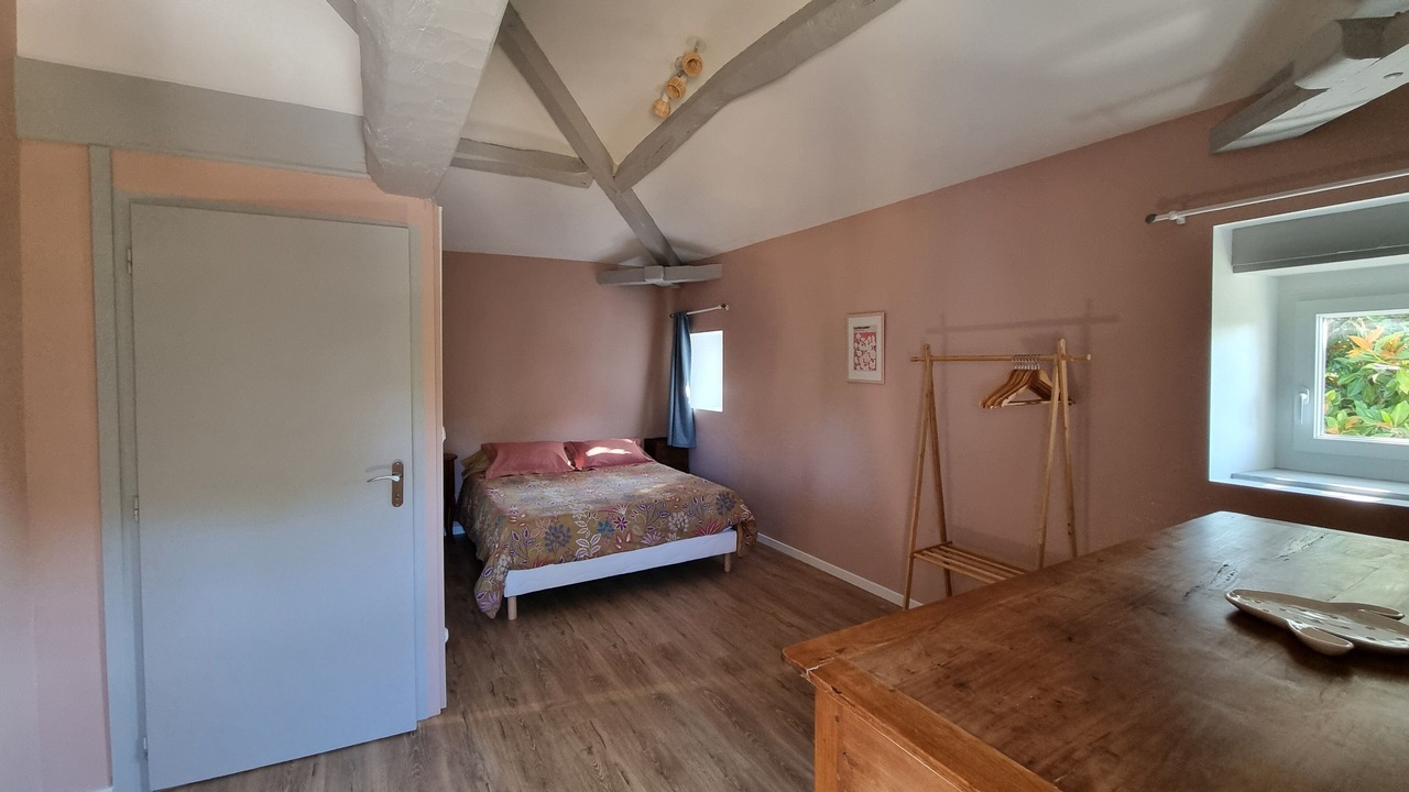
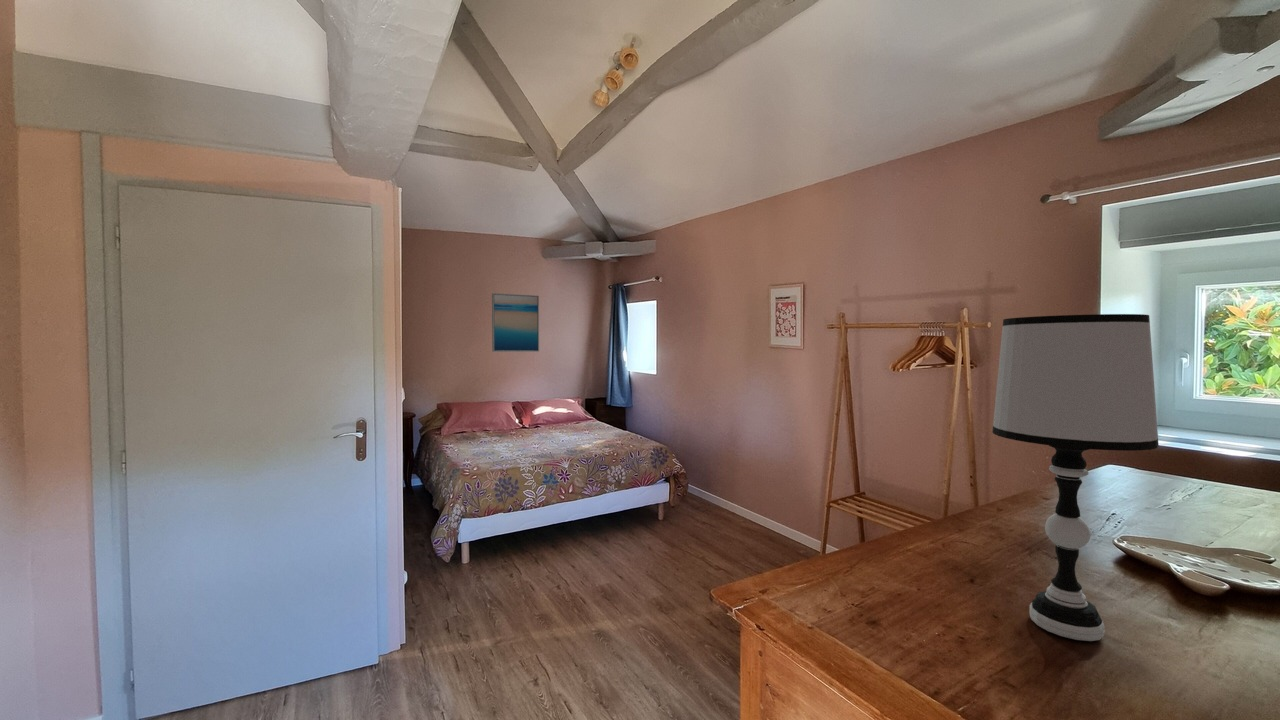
+ table lamp (1068, 473)
+ wall art (516, 323)
